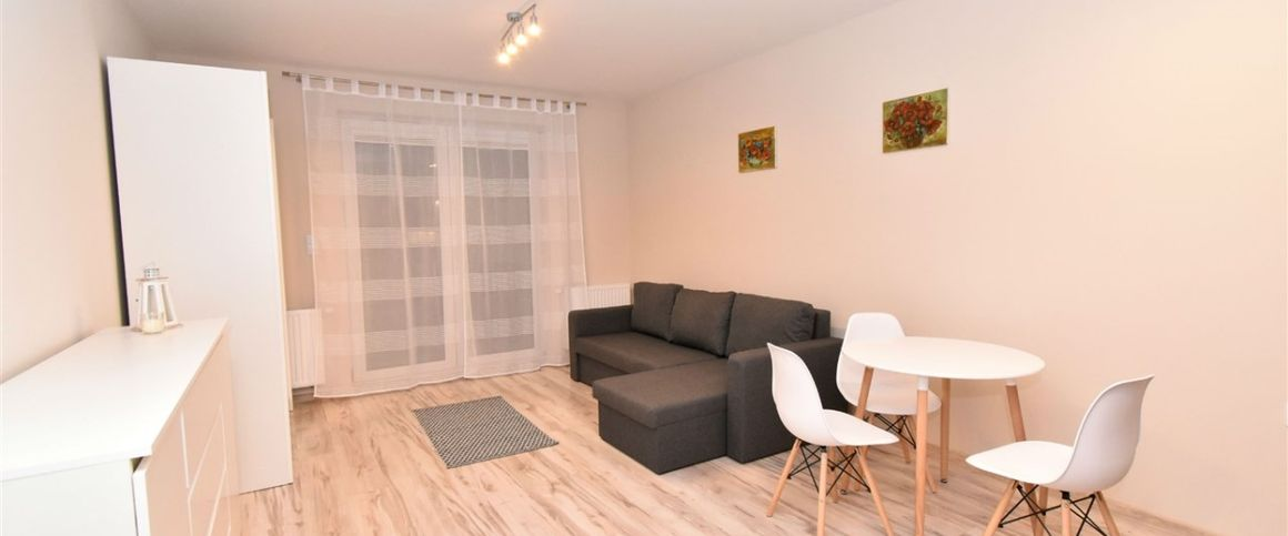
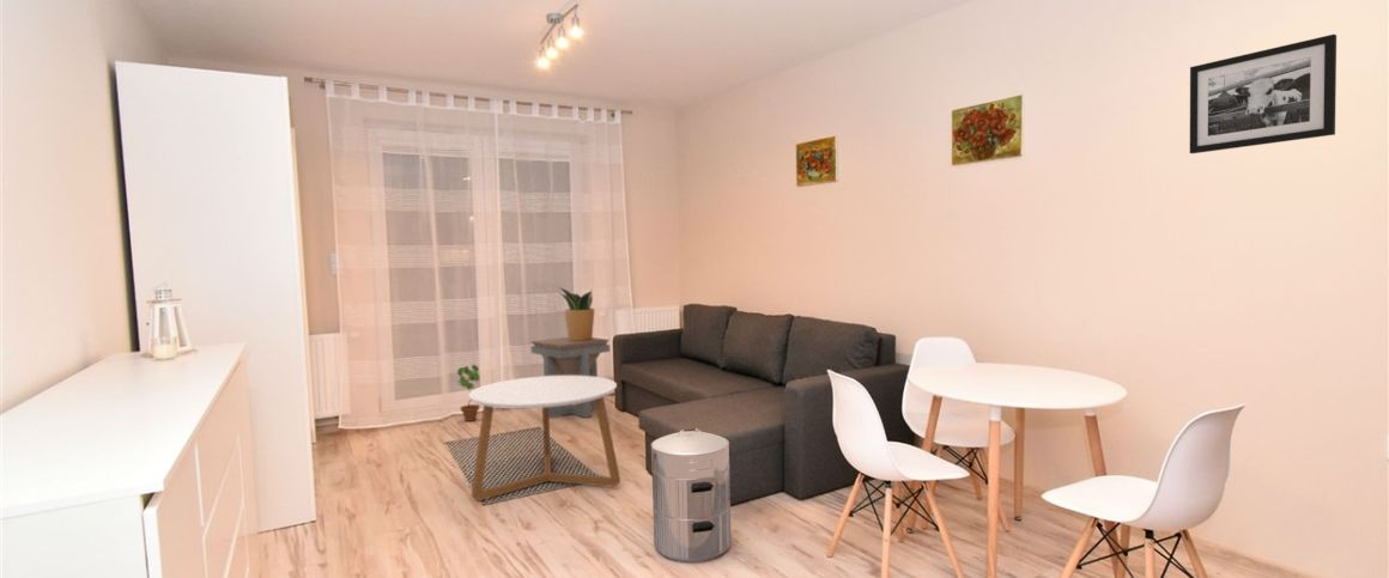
+ potted plant (577, 314)
+ picture frame (1257, 98)
+ waste bin (691, 487)
+ potted plant (469, 391)
+ side table (571, 375)
+ coffee table (546, 433)
